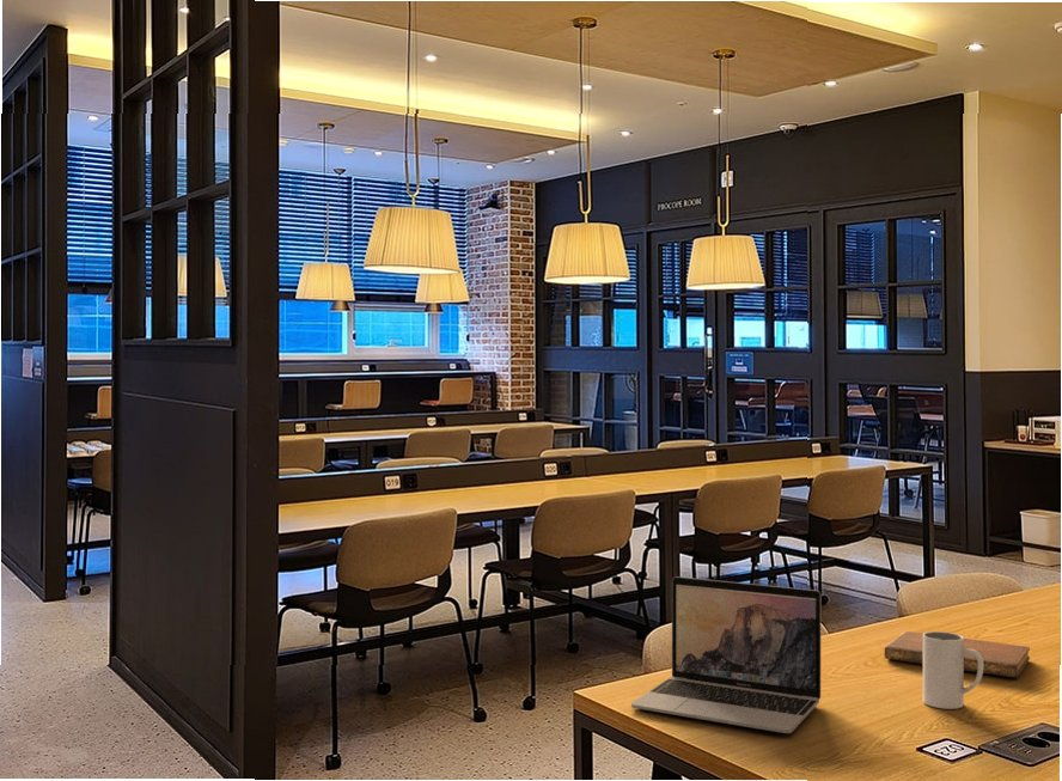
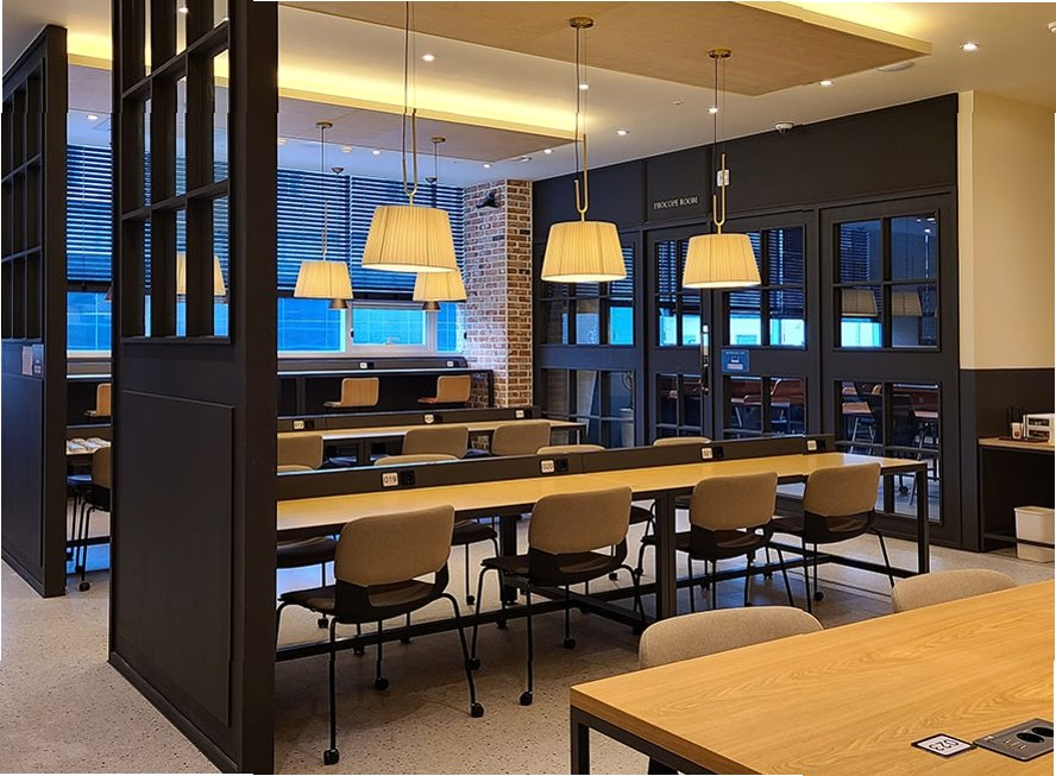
- mug (952, 671)
- laptop (726, 649)
- notebook (964, 653)
